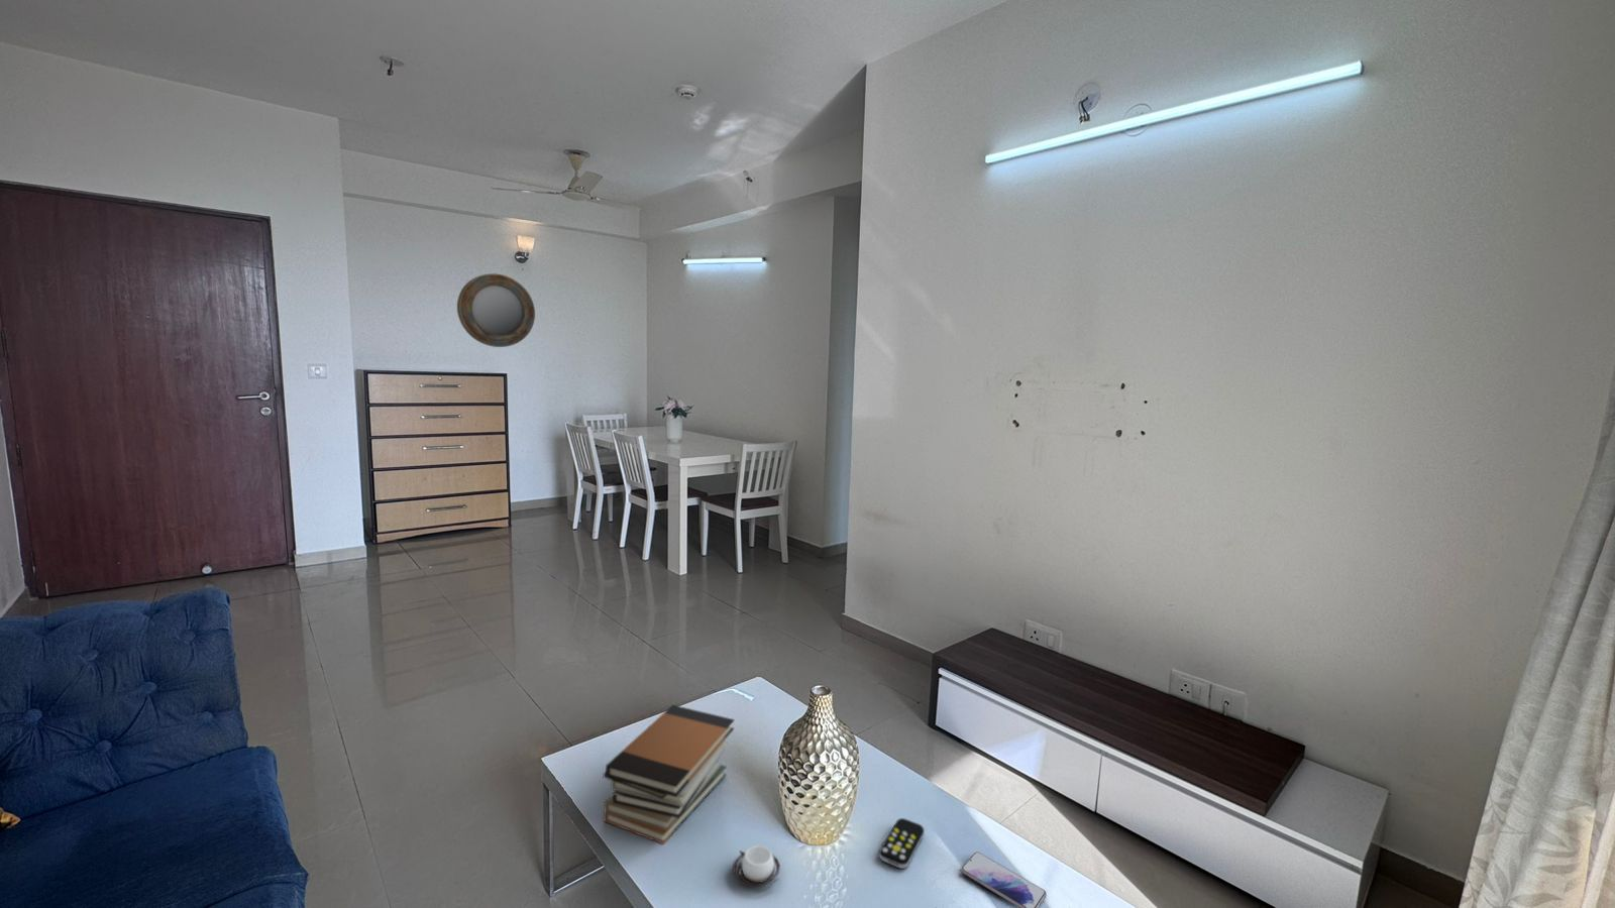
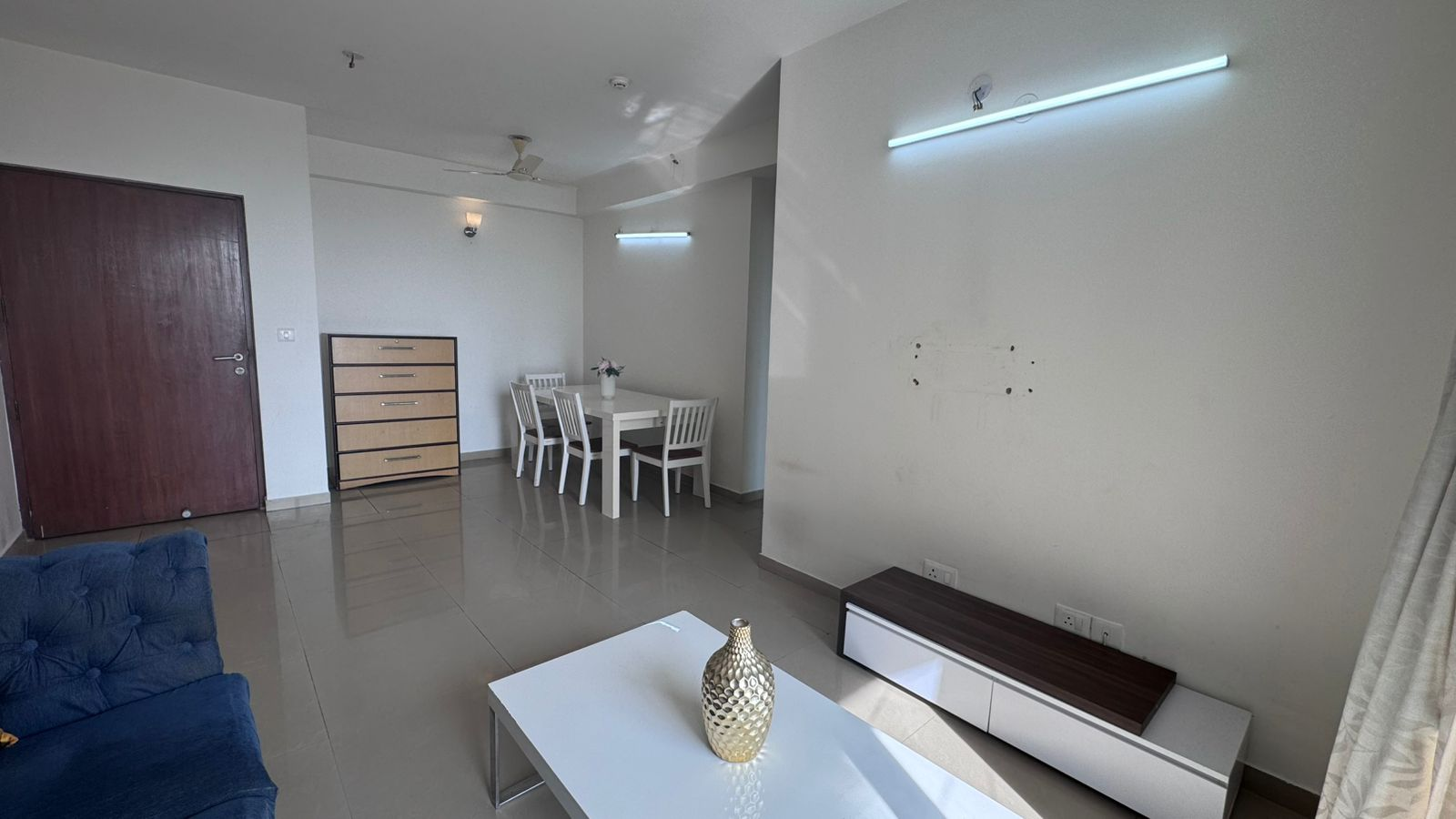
- smartphone (1003, 880)
- remote control (902, 841)
- cup (756, 865)
- home mirror (497, 309)
- book stack (672, 768)
